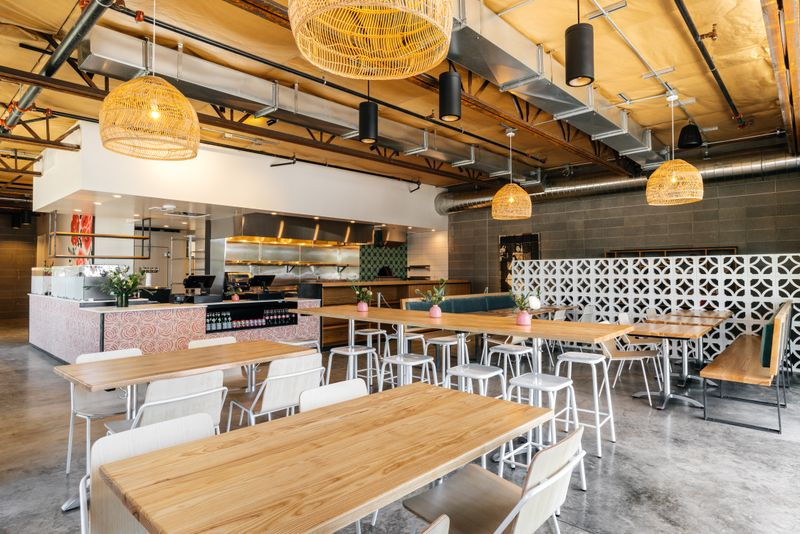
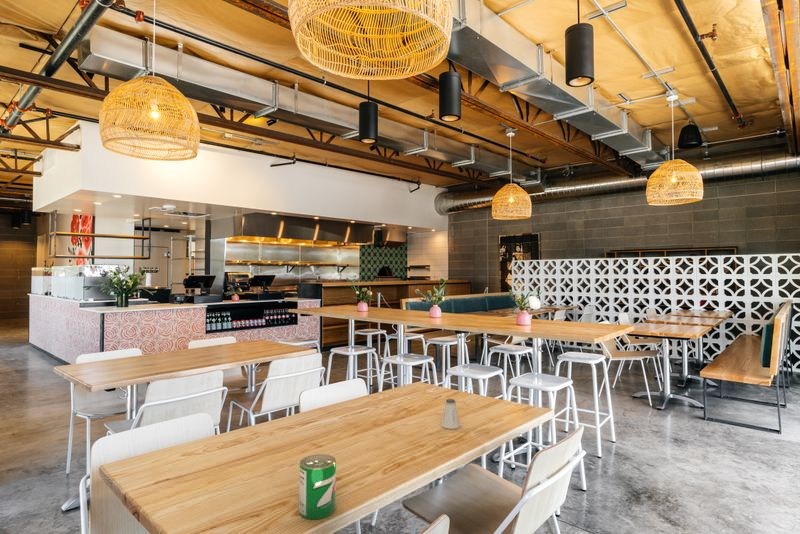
+ can (317, 485)
+ saltshaker (450, 412)
